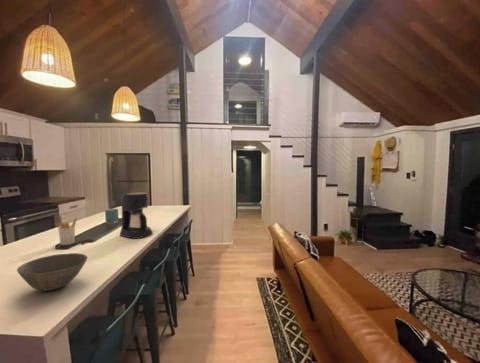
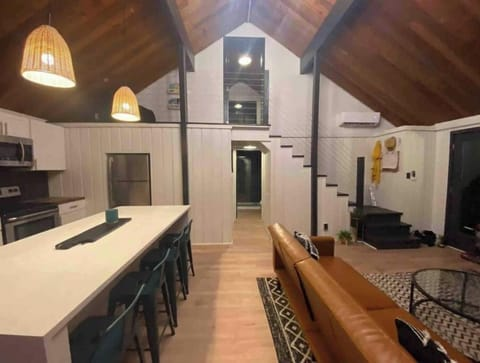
- bowl (54, 274)
- coffee maker (136, 213)
- utensil holder (66, 232)
